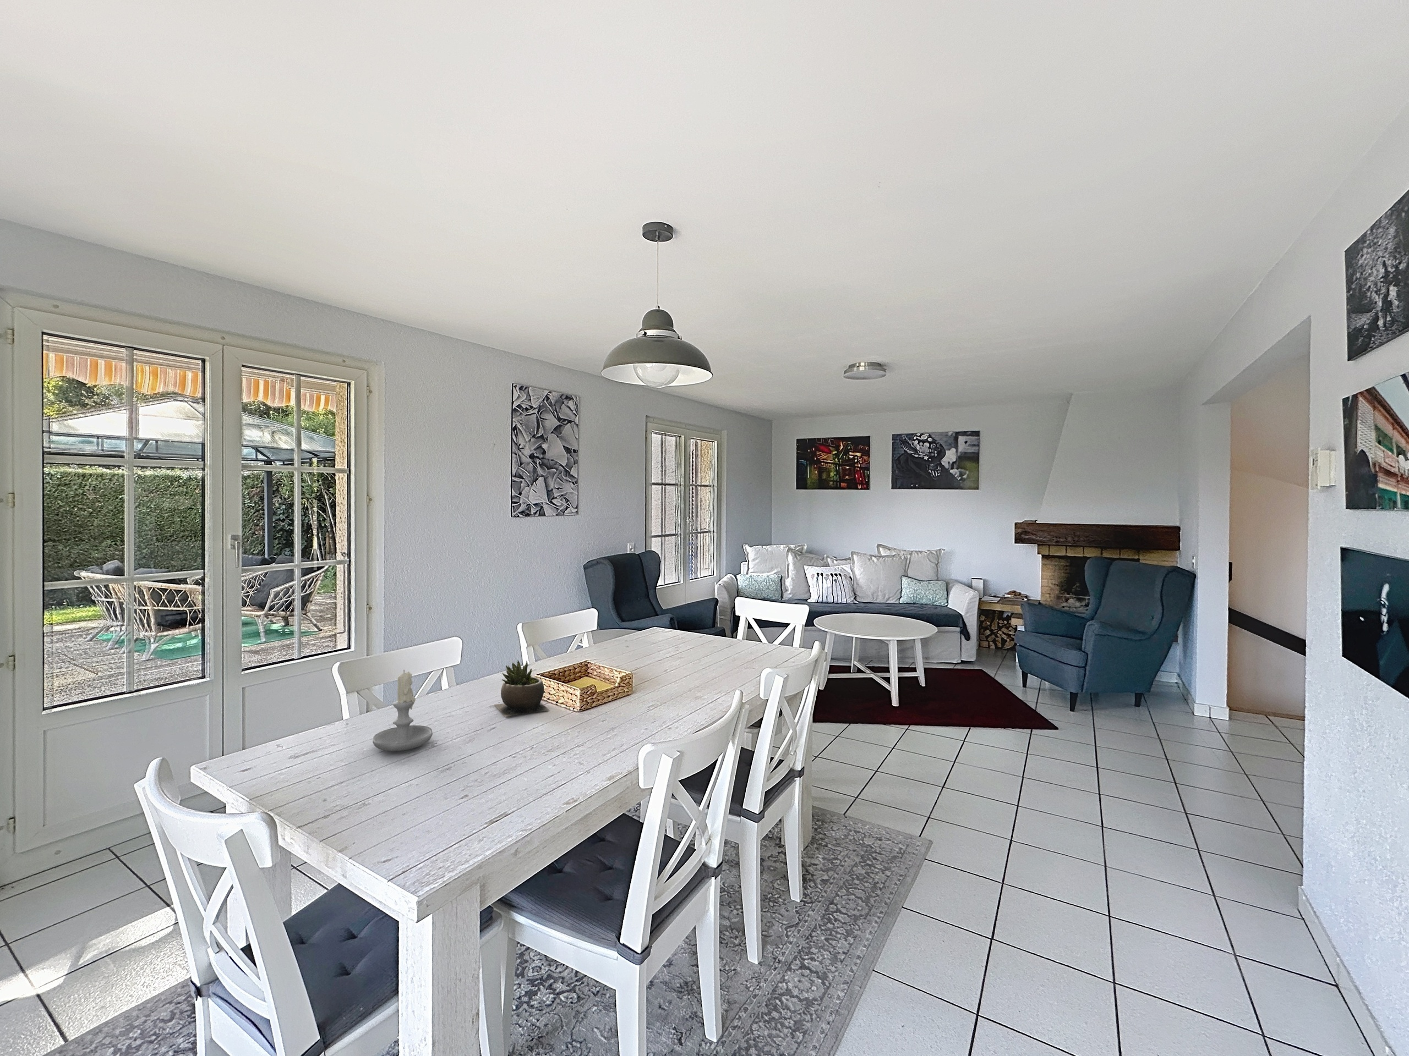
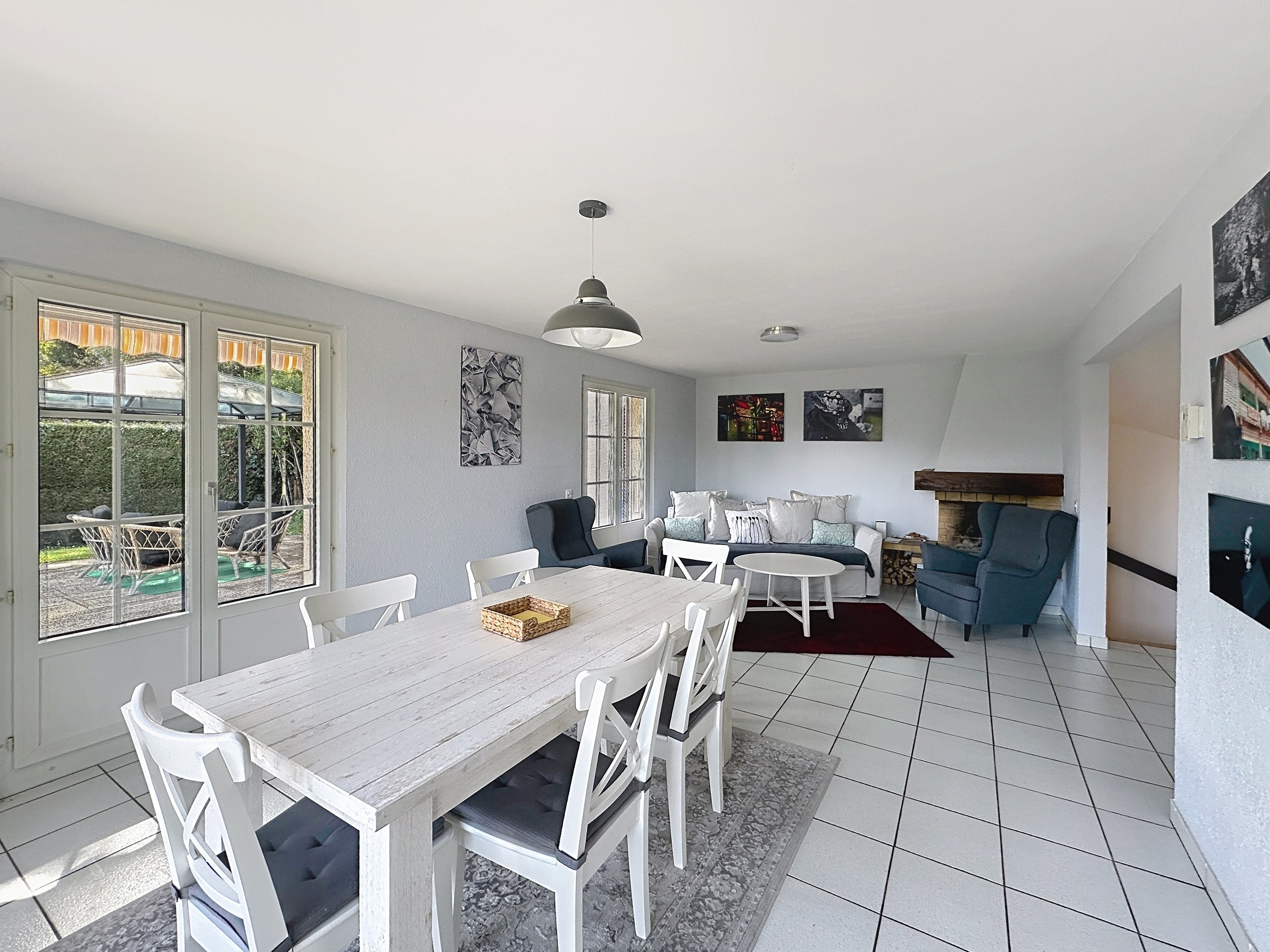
- candle (403, 708)
- succulent plant (521, 683)
